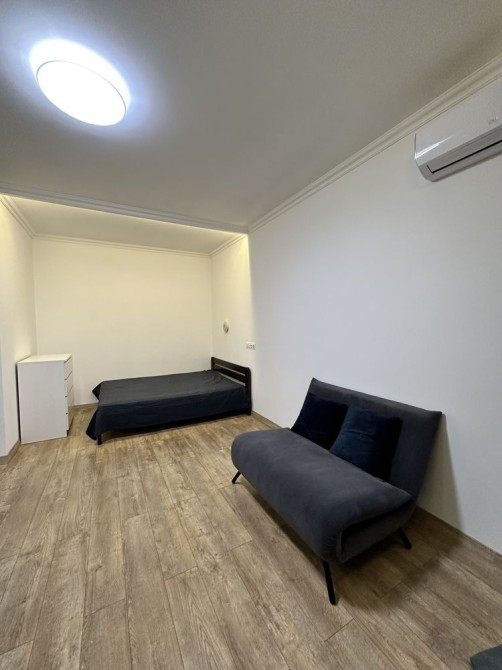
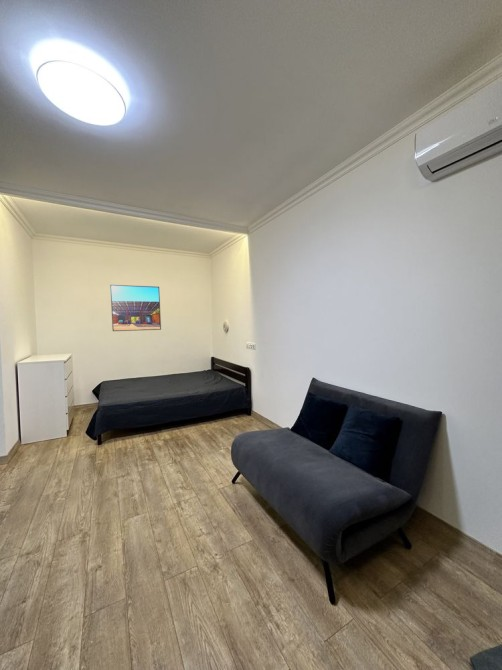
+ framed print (136, 308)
